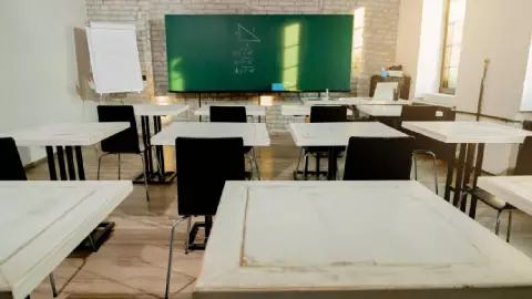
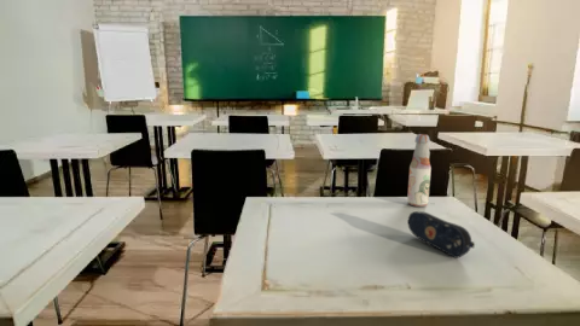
+ pencil case (436, 232)
+ bottle (419, 169)
